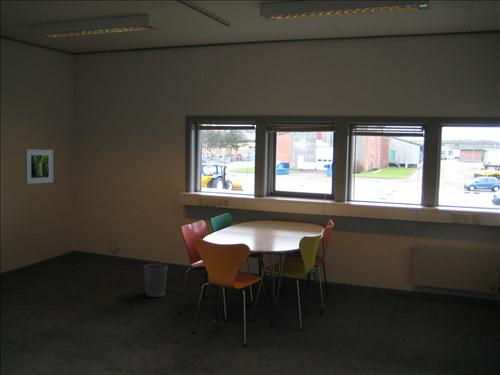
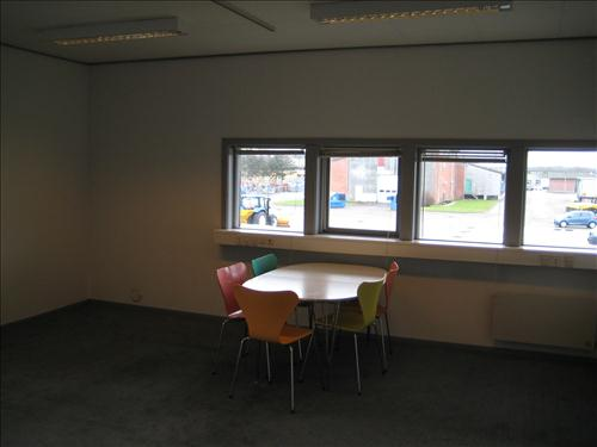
- wastebasket (155, 279)
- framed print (39, 166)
